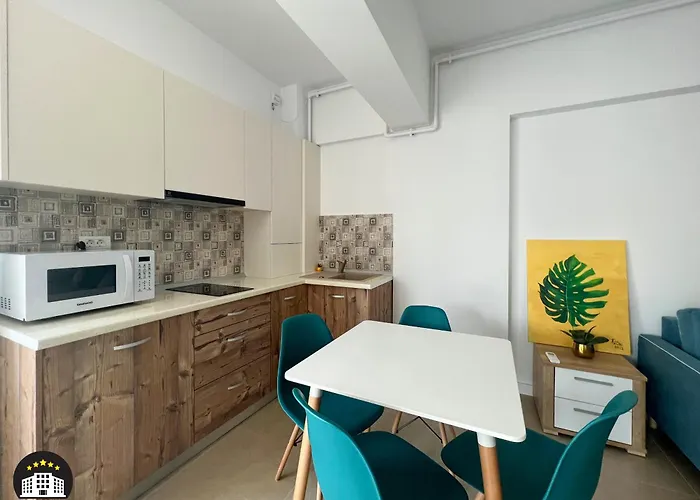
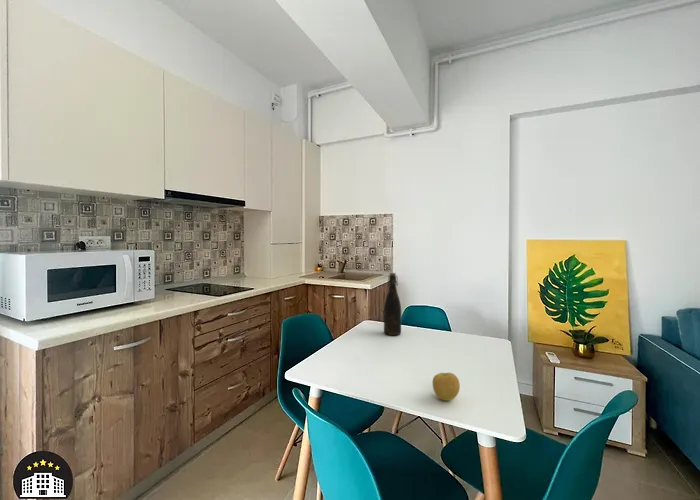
+ bottle (392, 303)
+ apple (445, 386)
